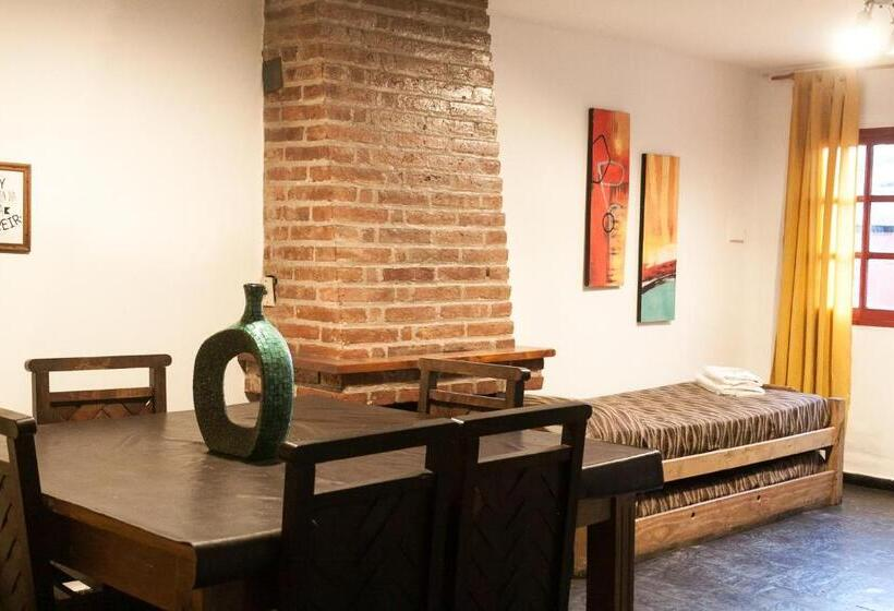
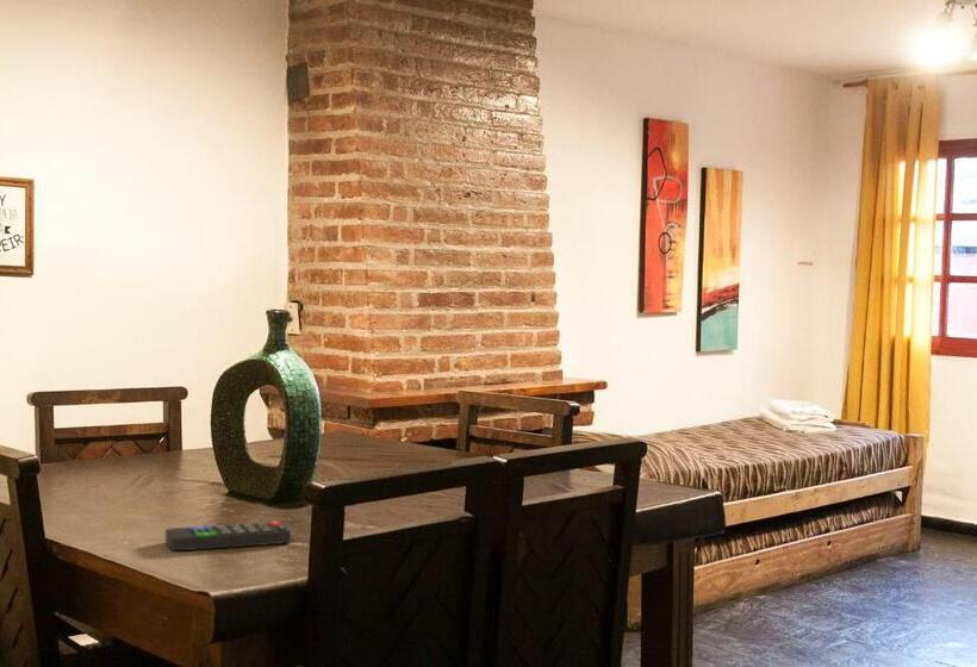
+ remote control (228, 535)
